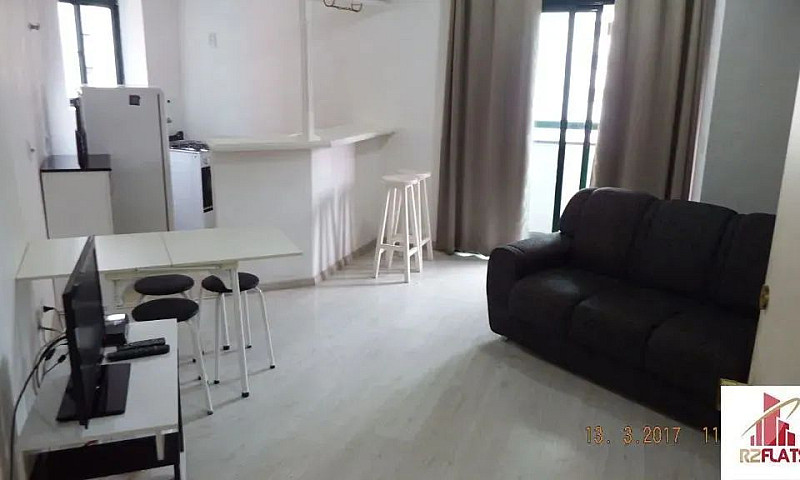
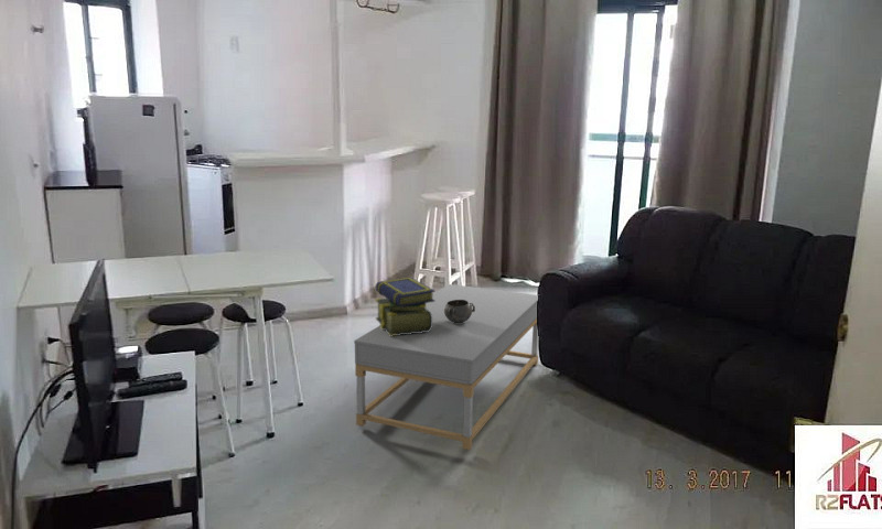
+ coffee table (456, 354)
+ decorative bowl (459, 311)
+ stack of books (405, 304)
